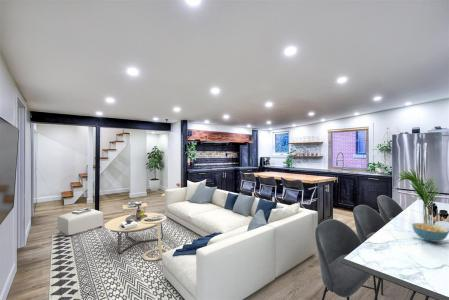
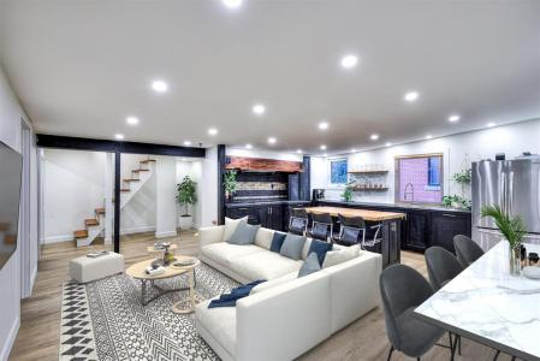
- cereal bowl (429, 233)
